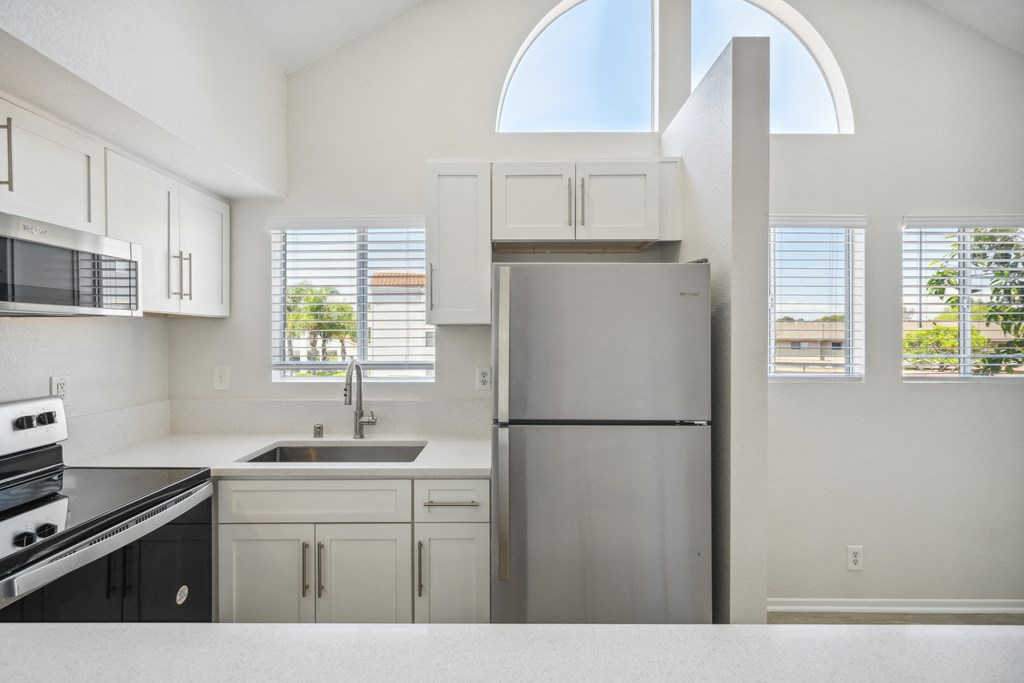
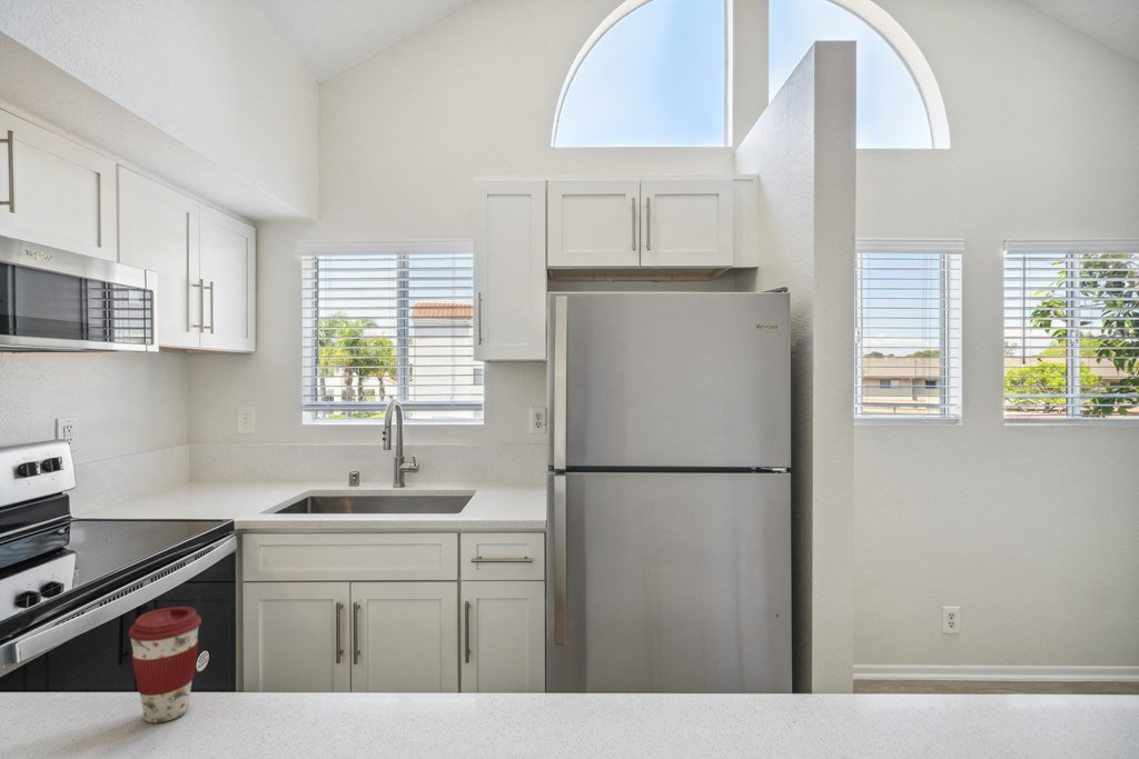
+ coffee cup (166, 663)
